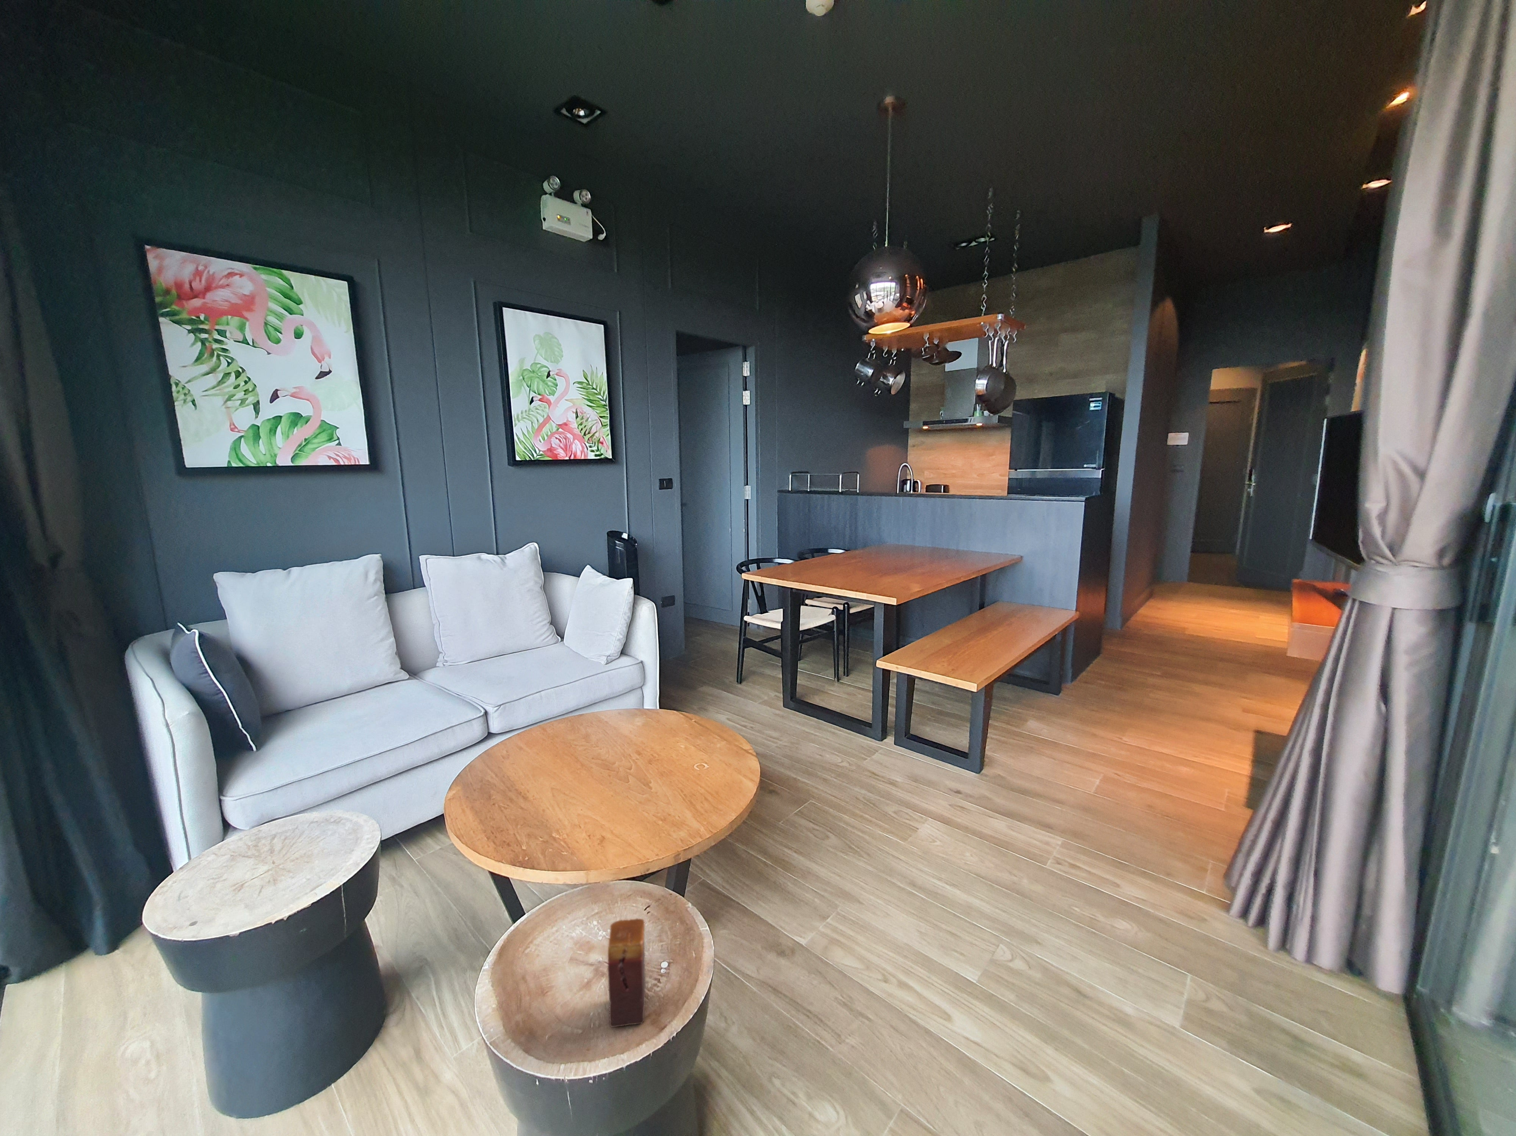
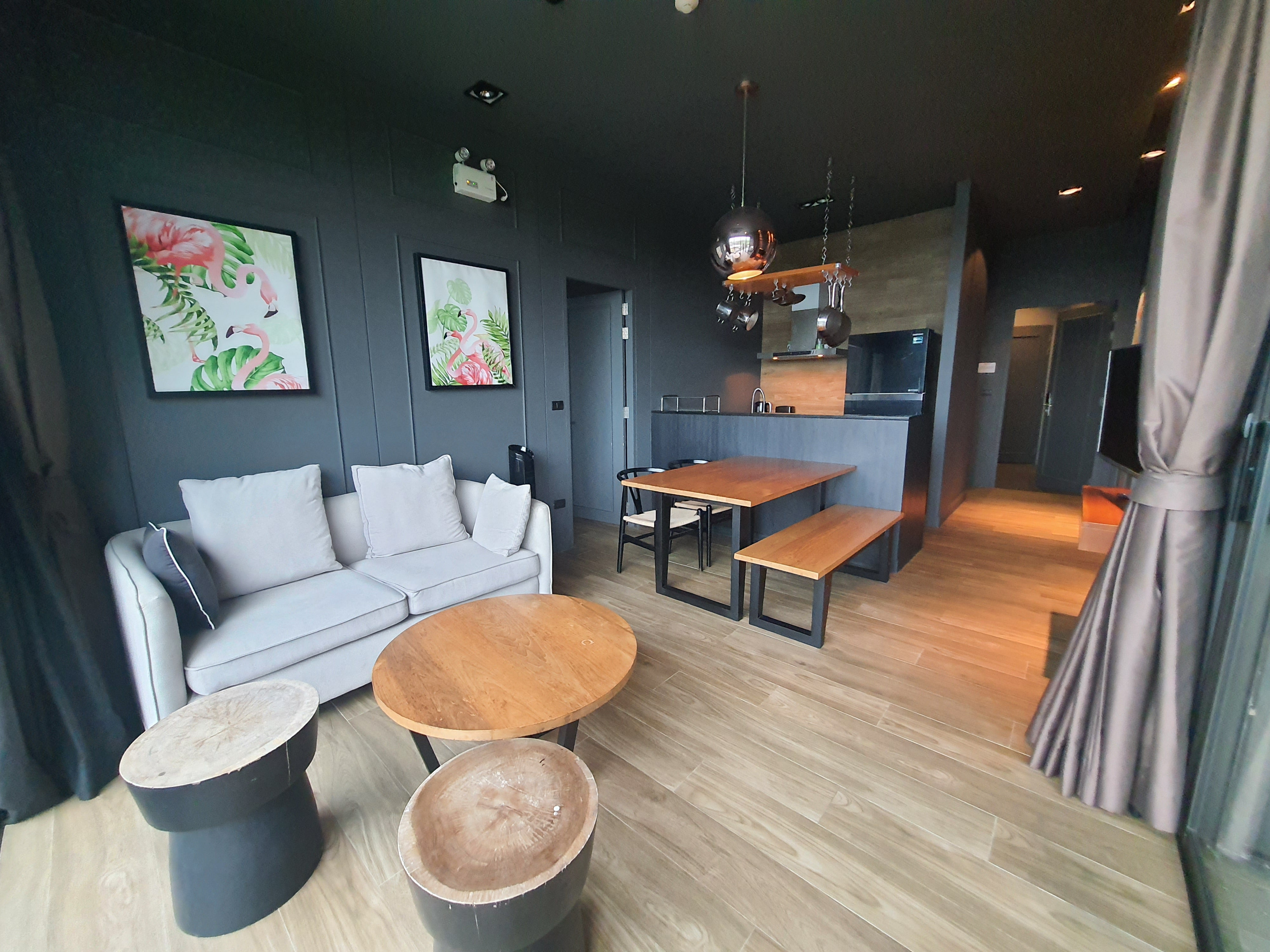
- candle (627, 971)
